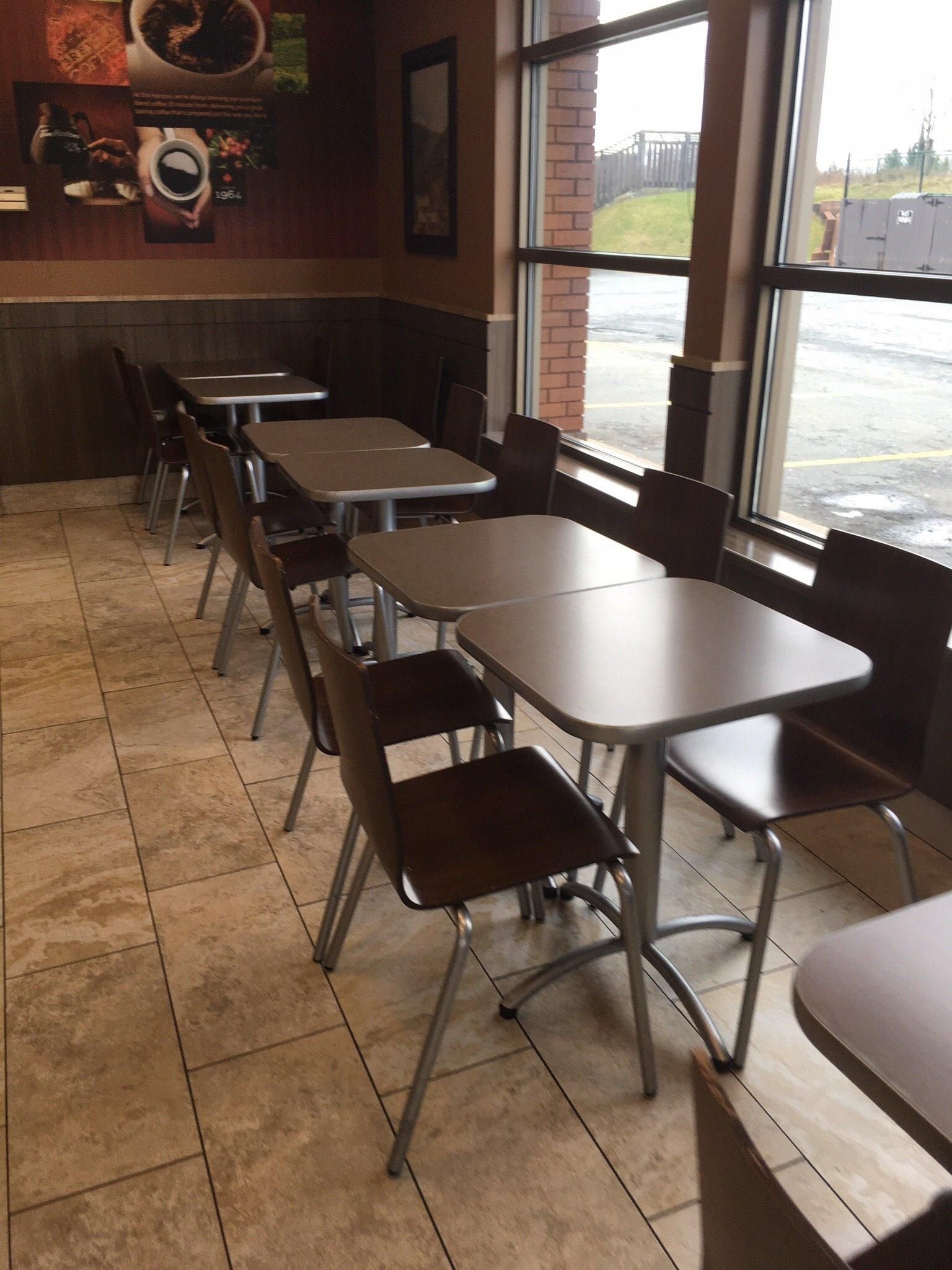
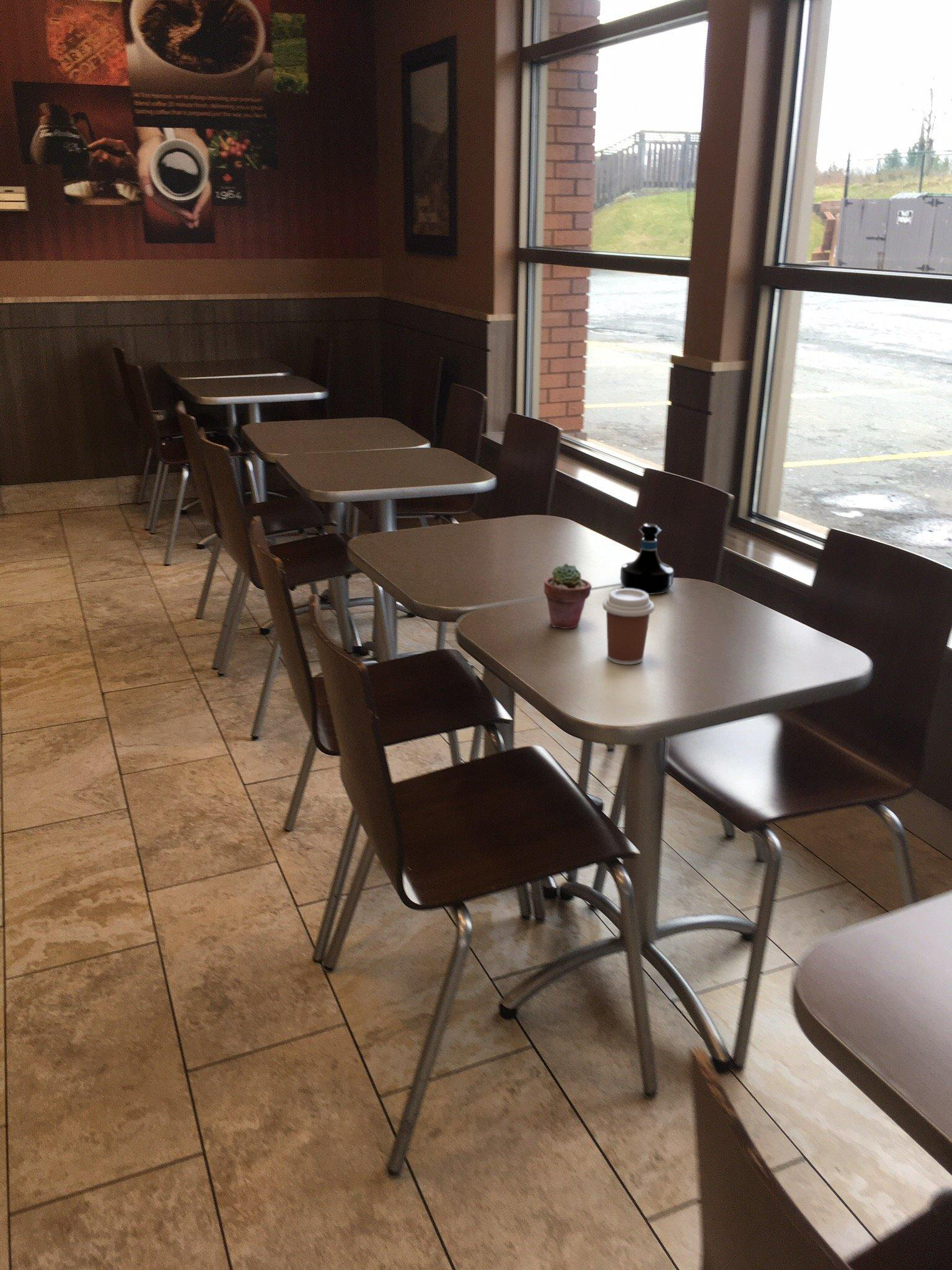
+ tequila bottle (648, 556)
+ coffee cup (627, 626)
+ potted succulent (566, 594)
